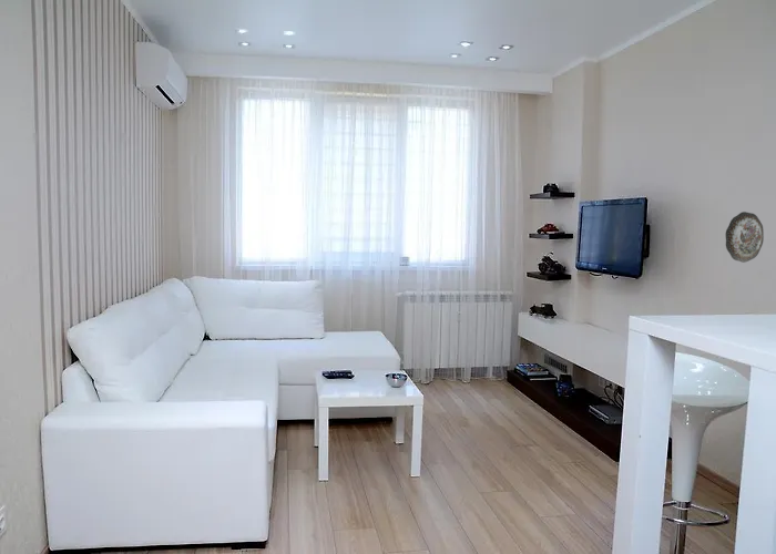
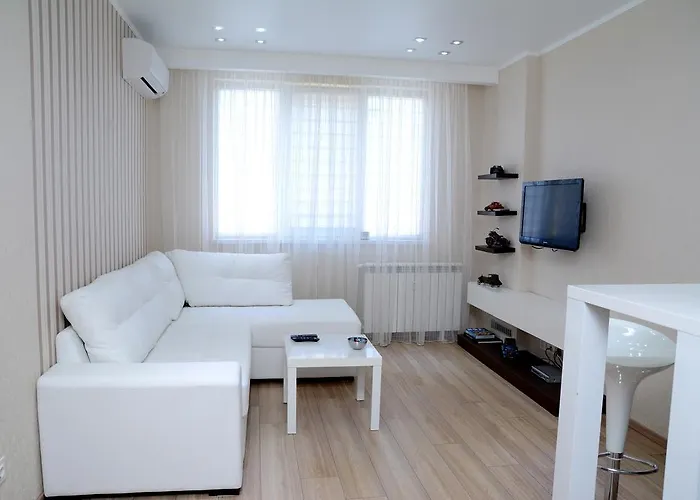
- decorative plate (745, 237)
